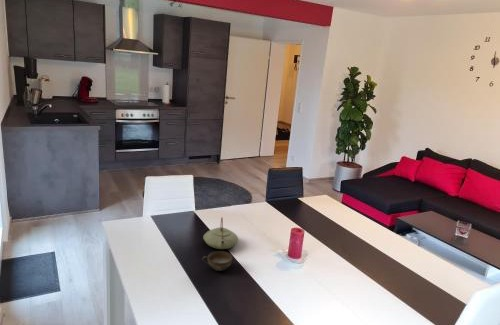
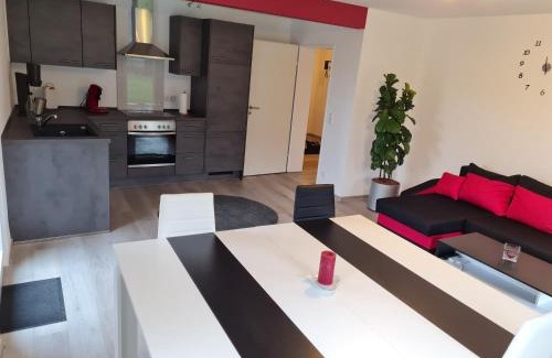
- cup (217, 262)
- teapot (221, 232)
